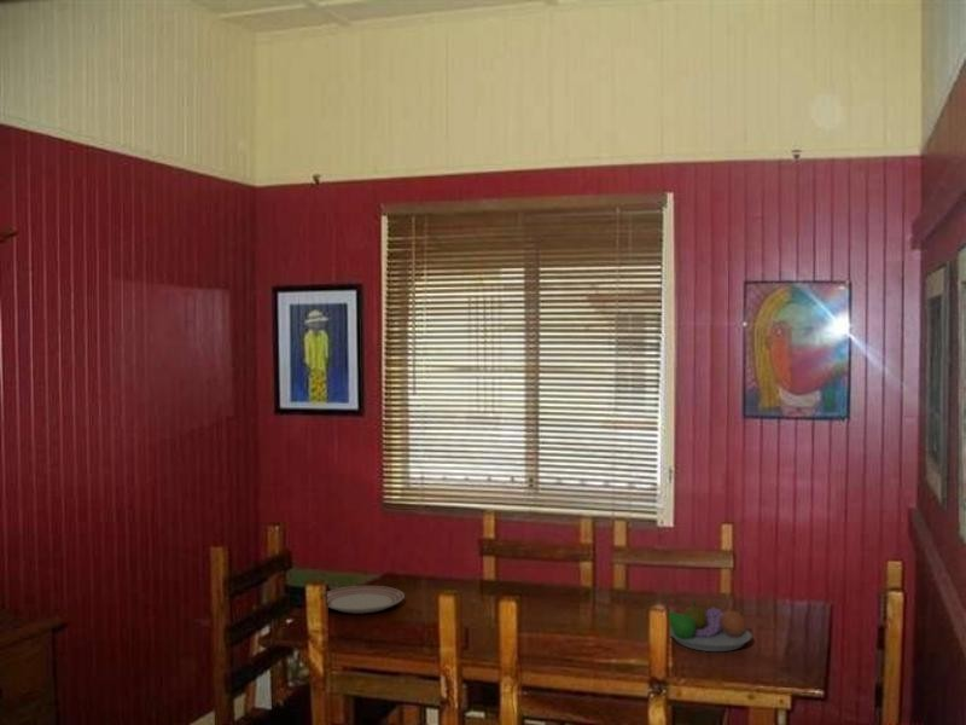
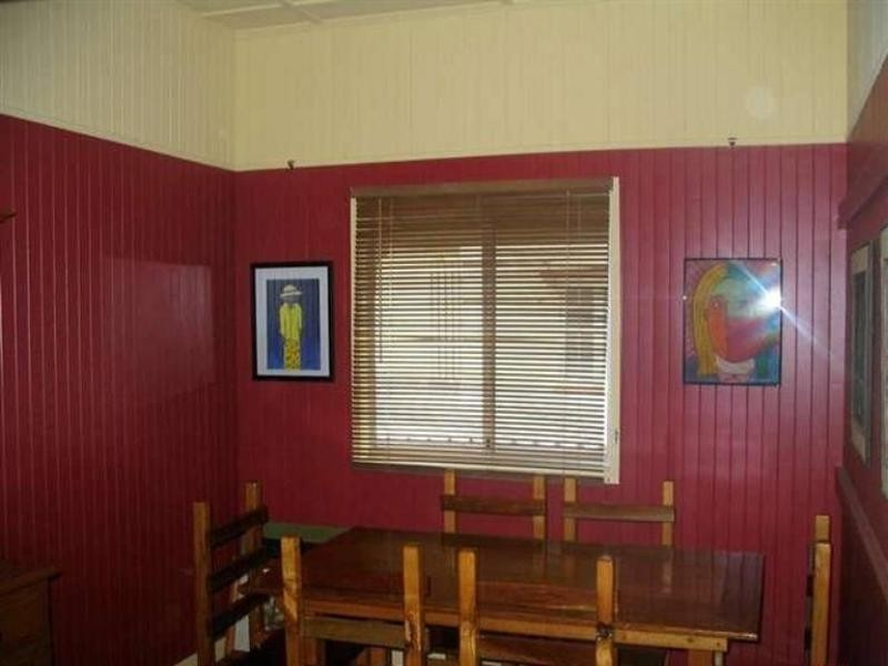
- dinner plate (361, 601)
- fruit bowl (705, 624)
